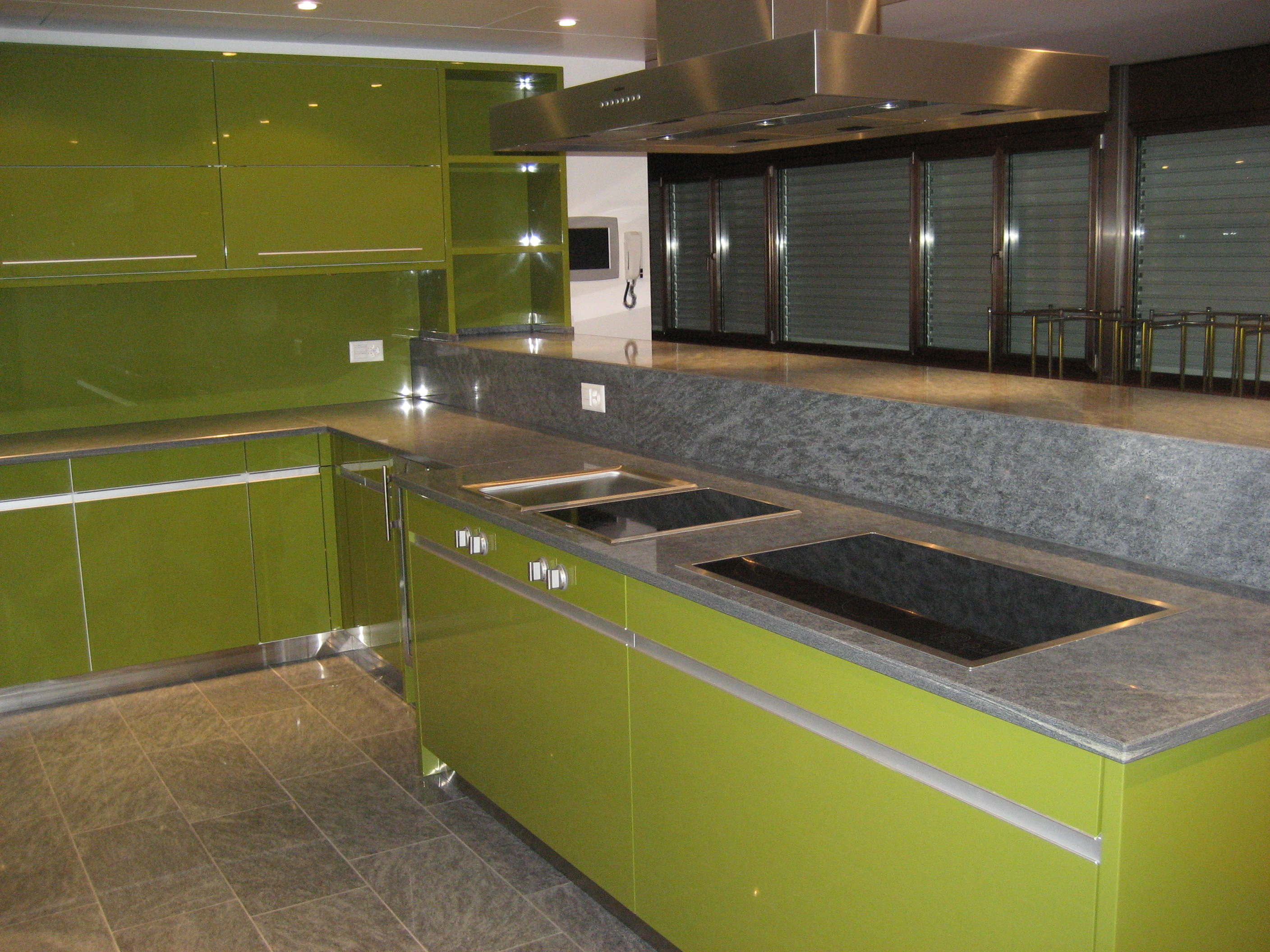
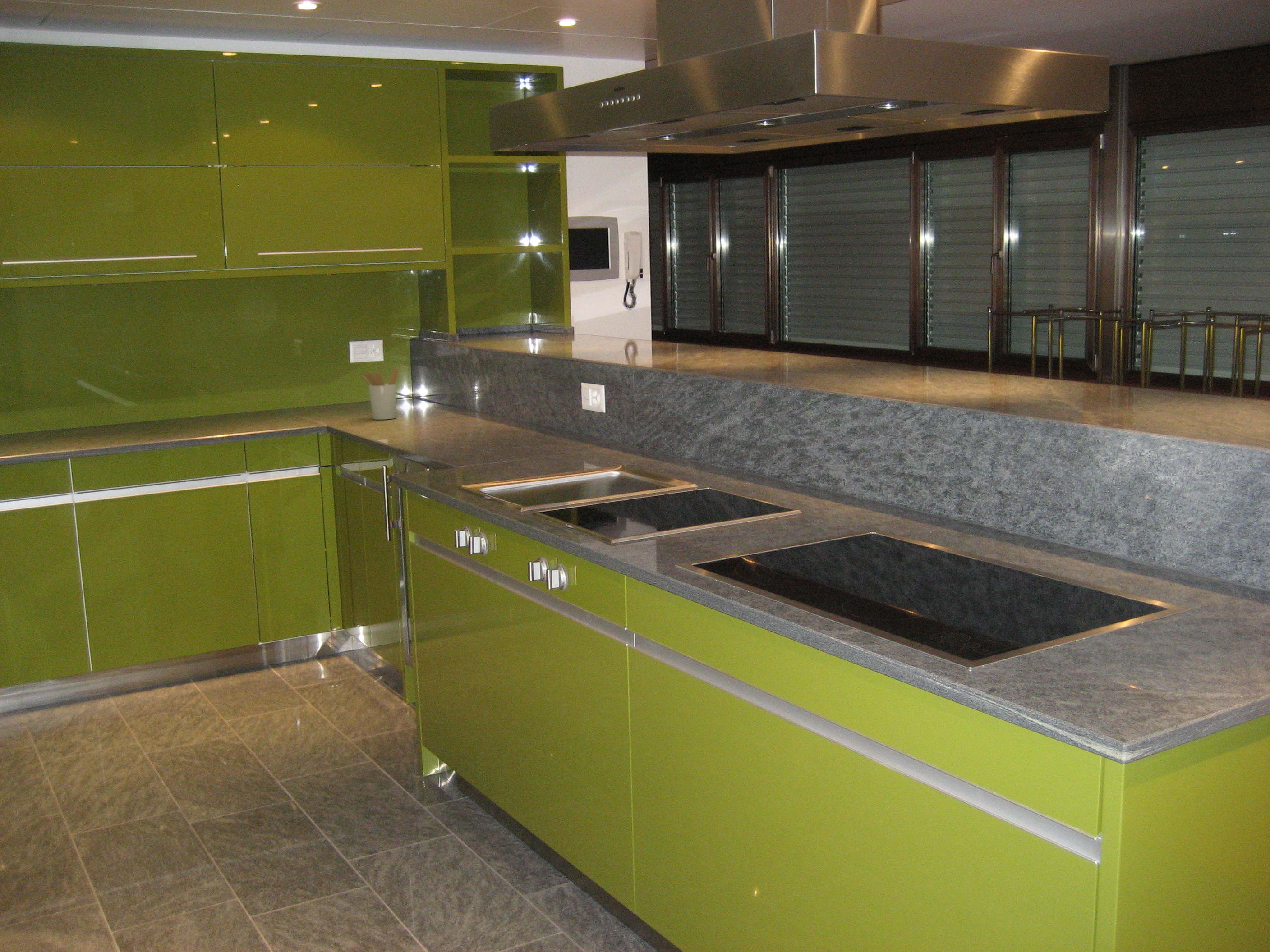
+ utensil holder (380, 394)
